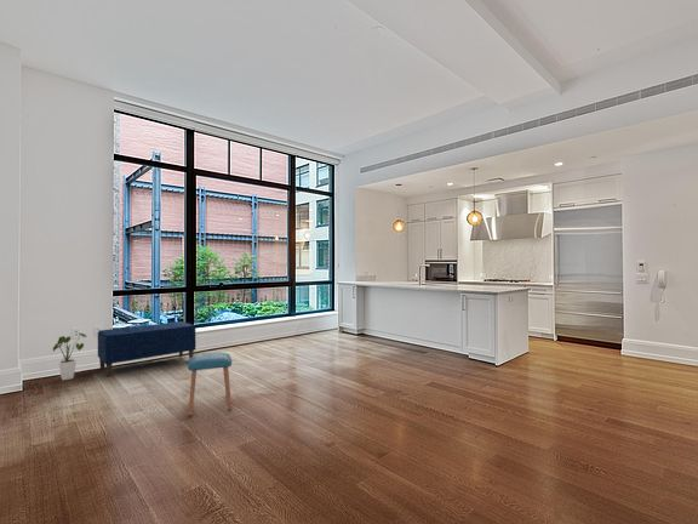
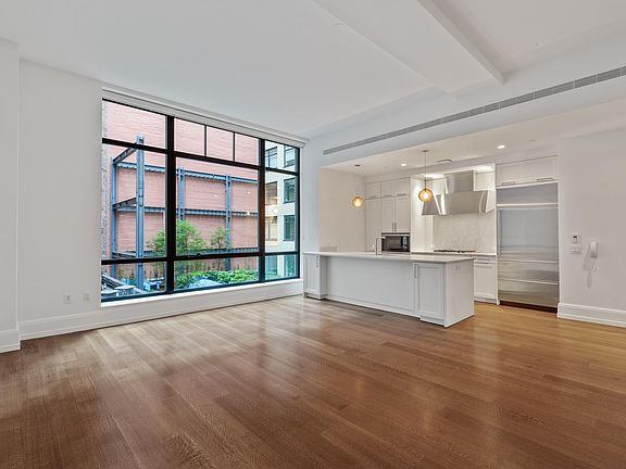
- bench (148, 346)
- stool (205, 369)
- house plant (70, 354)
